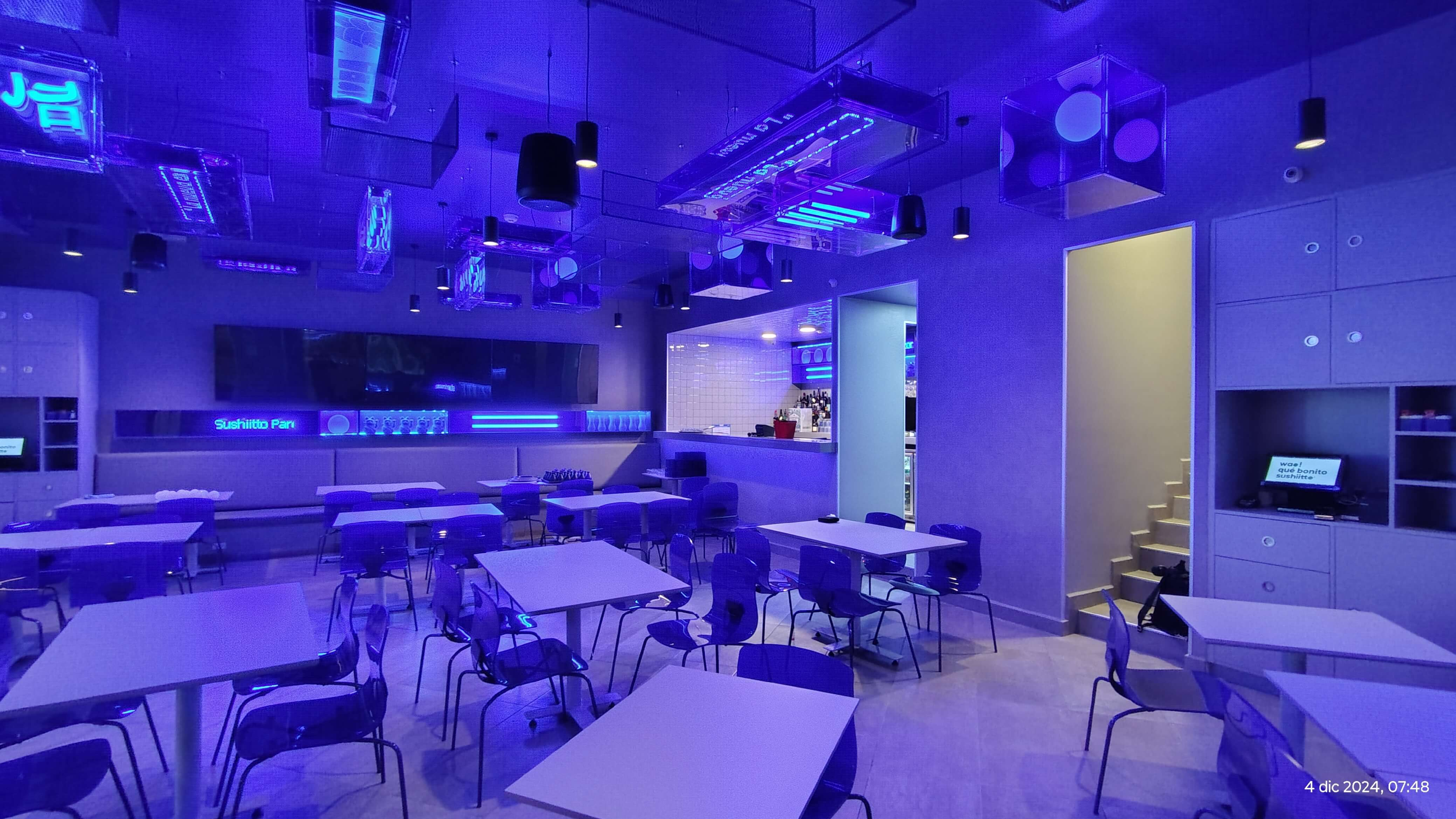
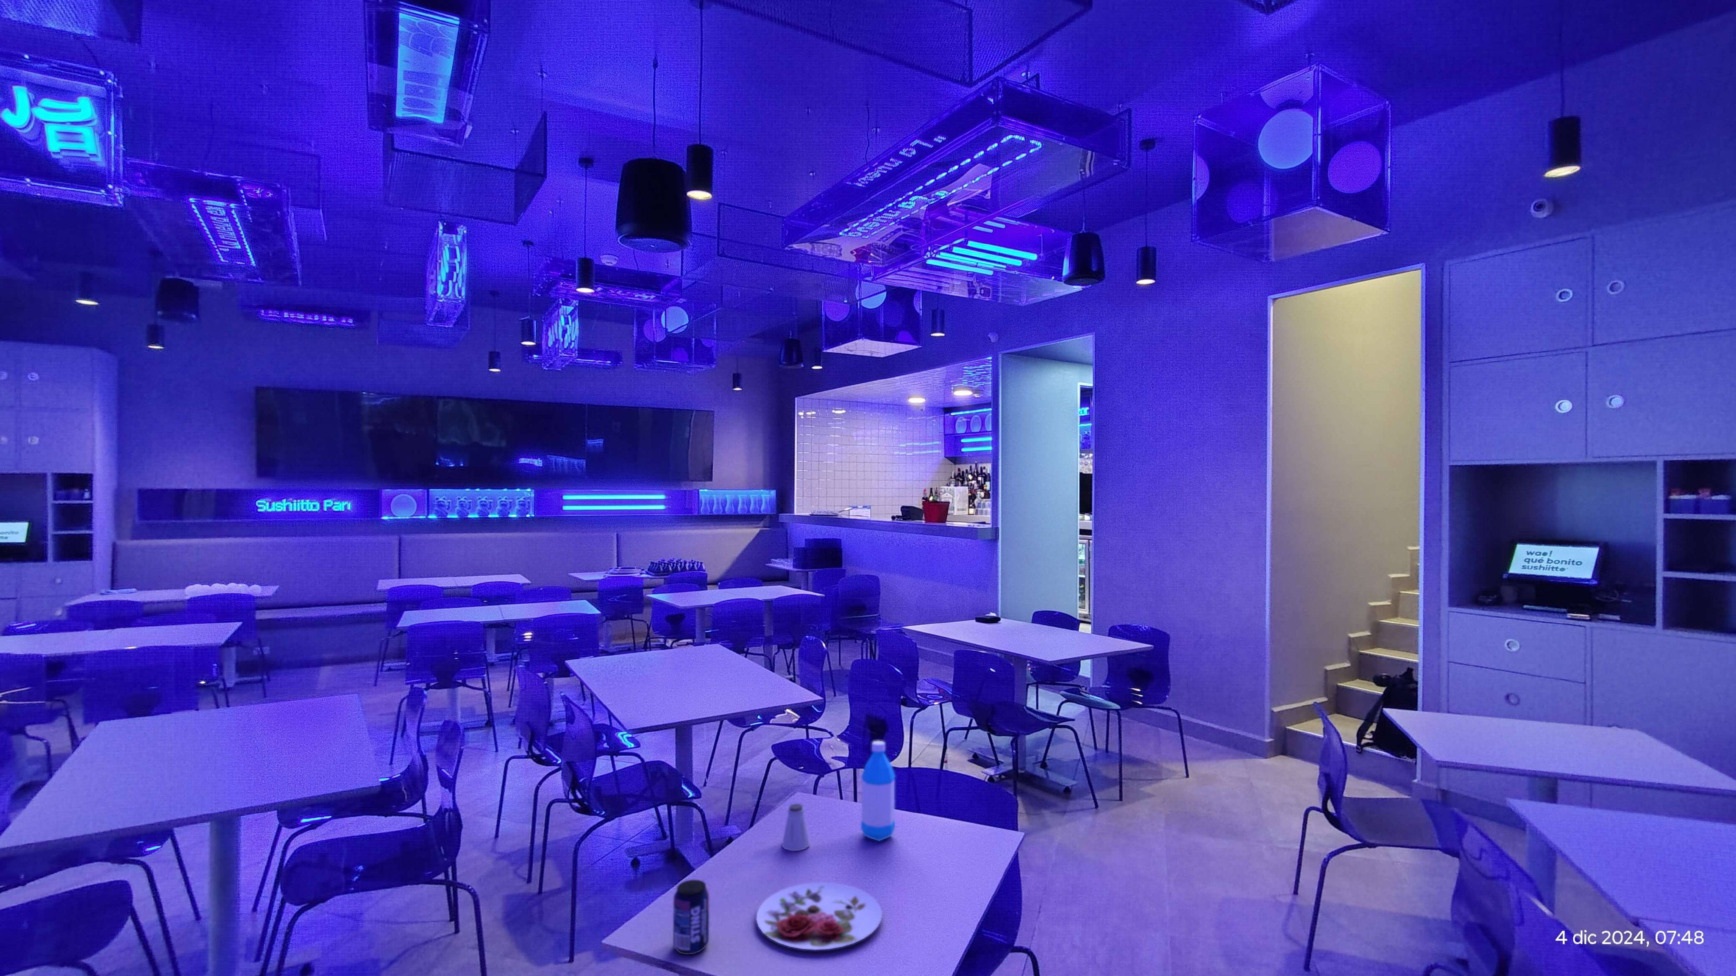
+ saltshaker (795, 825)
+ plate (819, 913)
+ beverage can (690, 916)
+ water bottle (879, 789)
